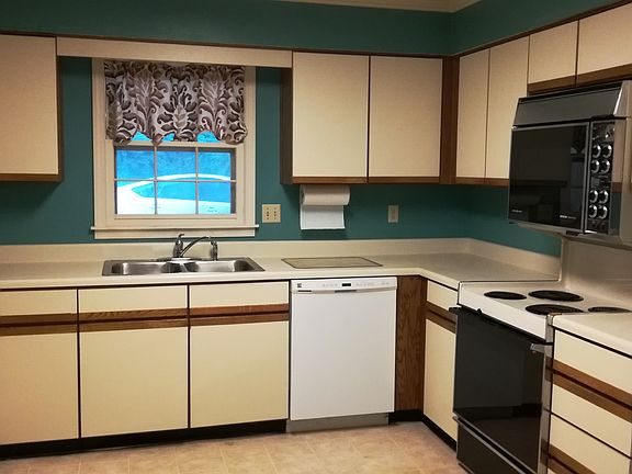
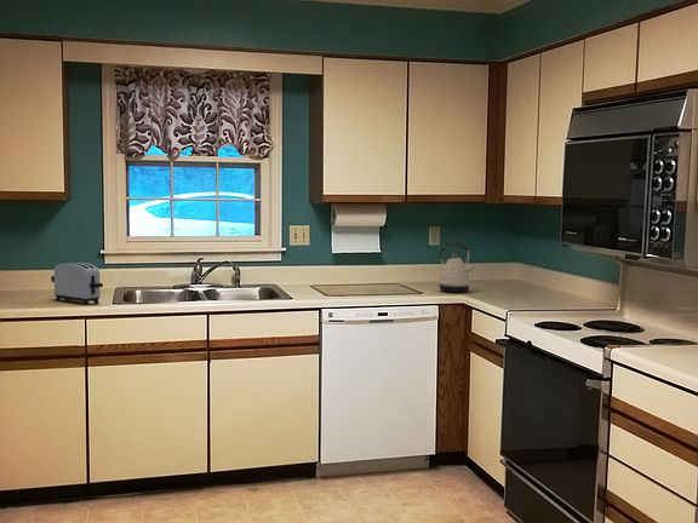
+ toaster (76, 282)
+ kettle (456, 266)
